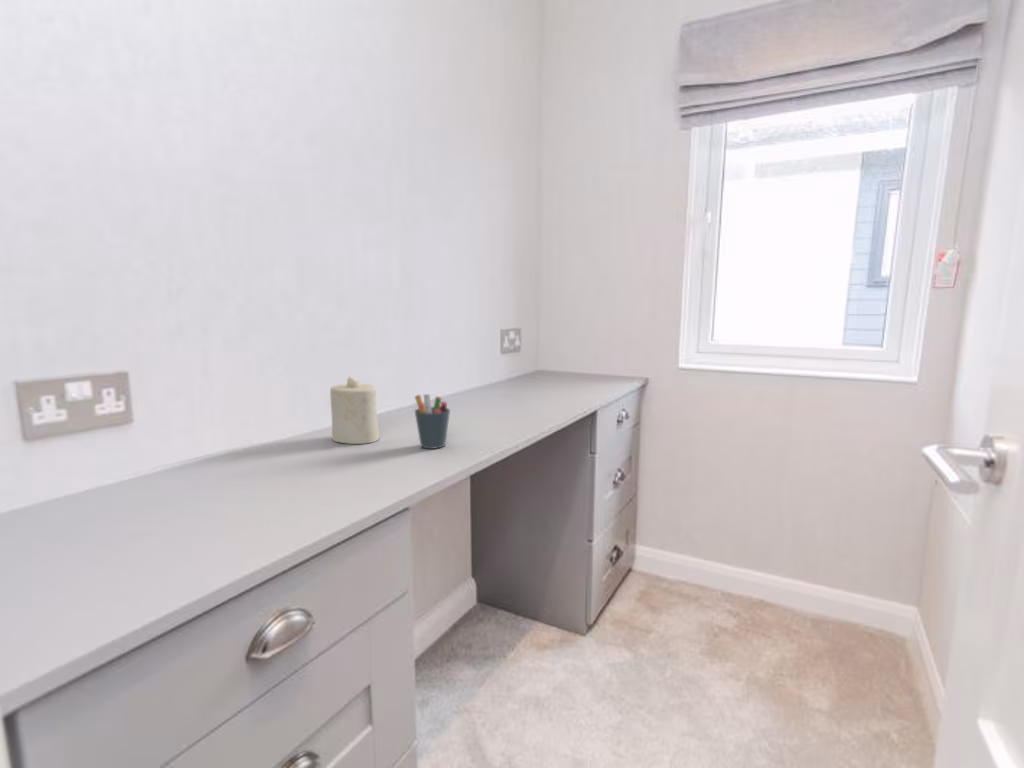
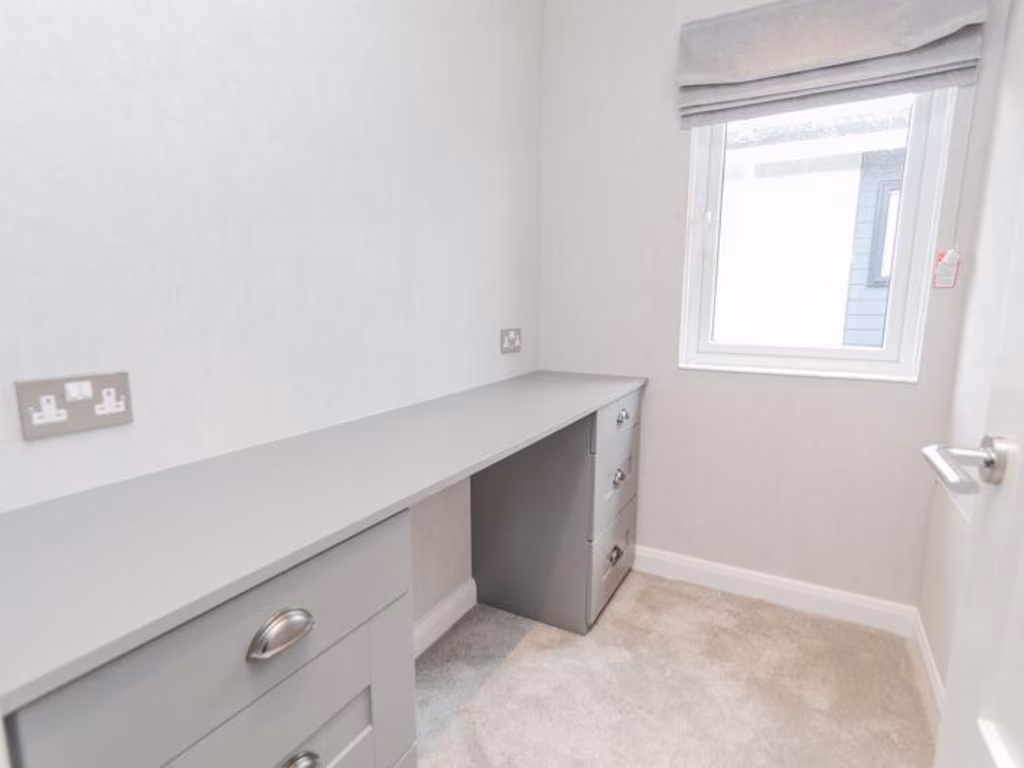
- pen holder (432, 418)
- candle (355, 407)
